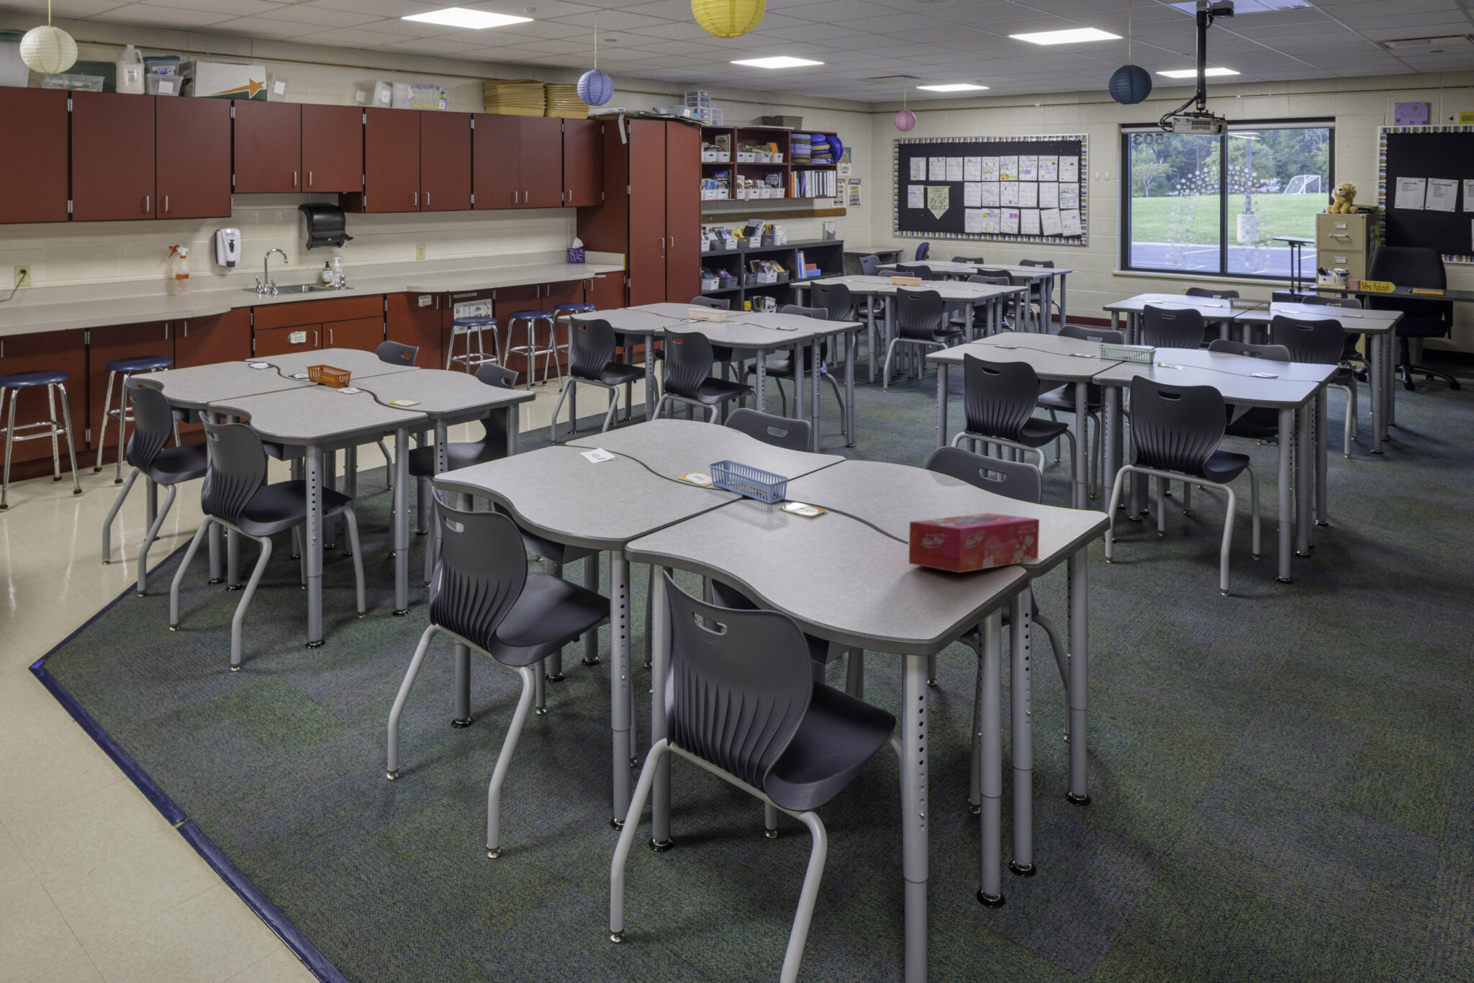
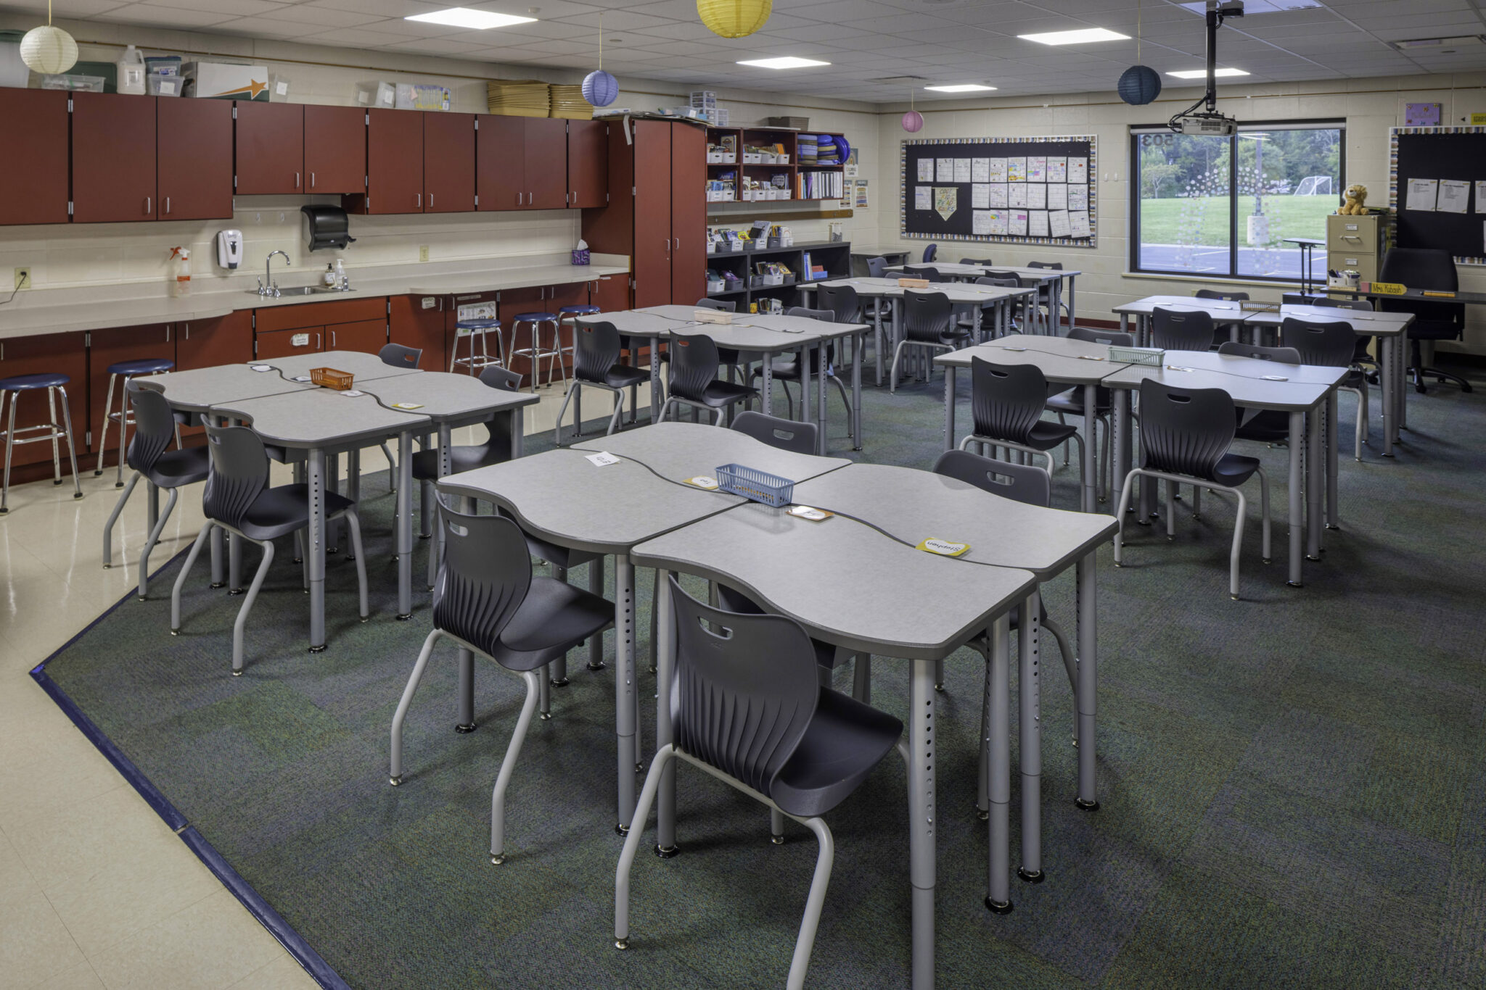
- tissue box (975, 541)
